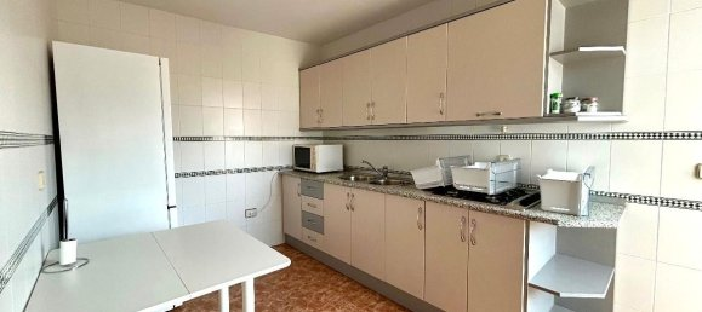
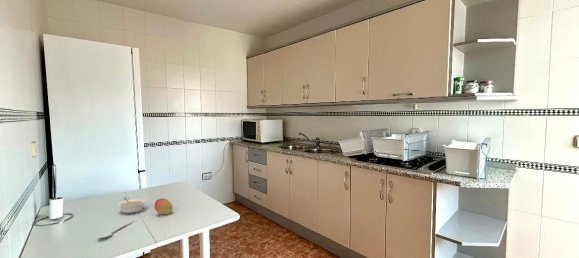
+ fruit (163, 206)
+ legume (131, 205)
+ spoon (116, 228)
